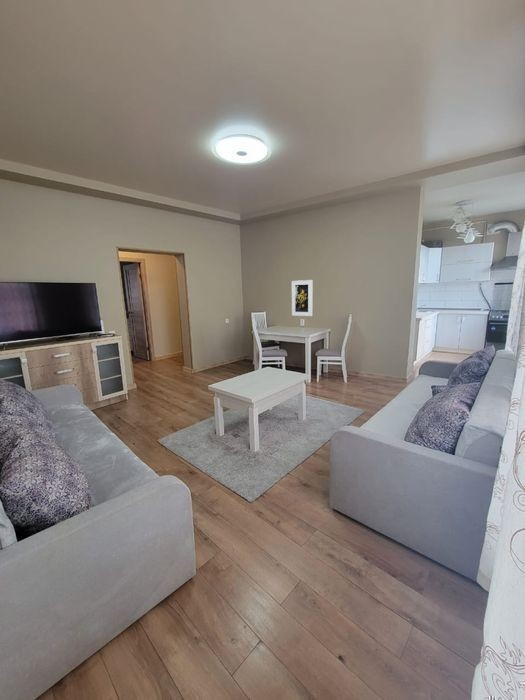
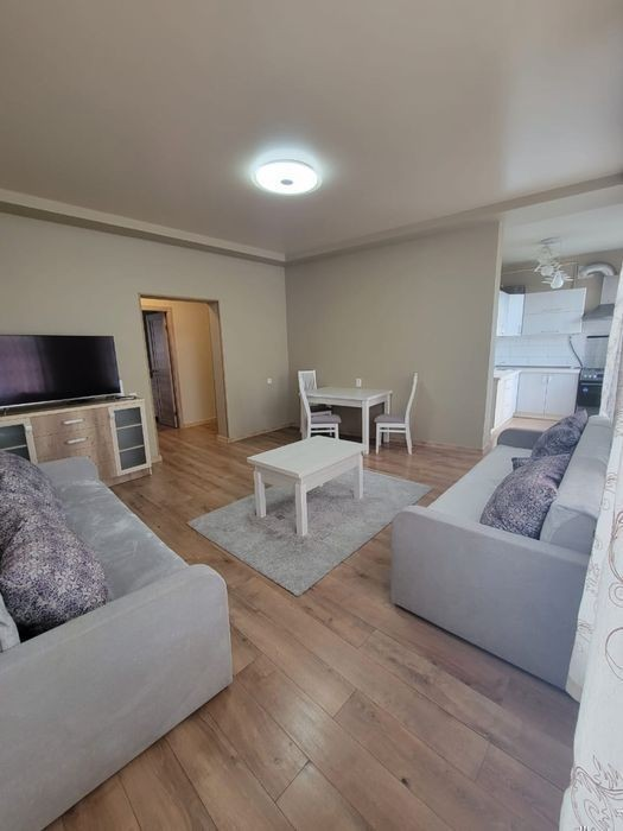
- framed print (301, 298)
